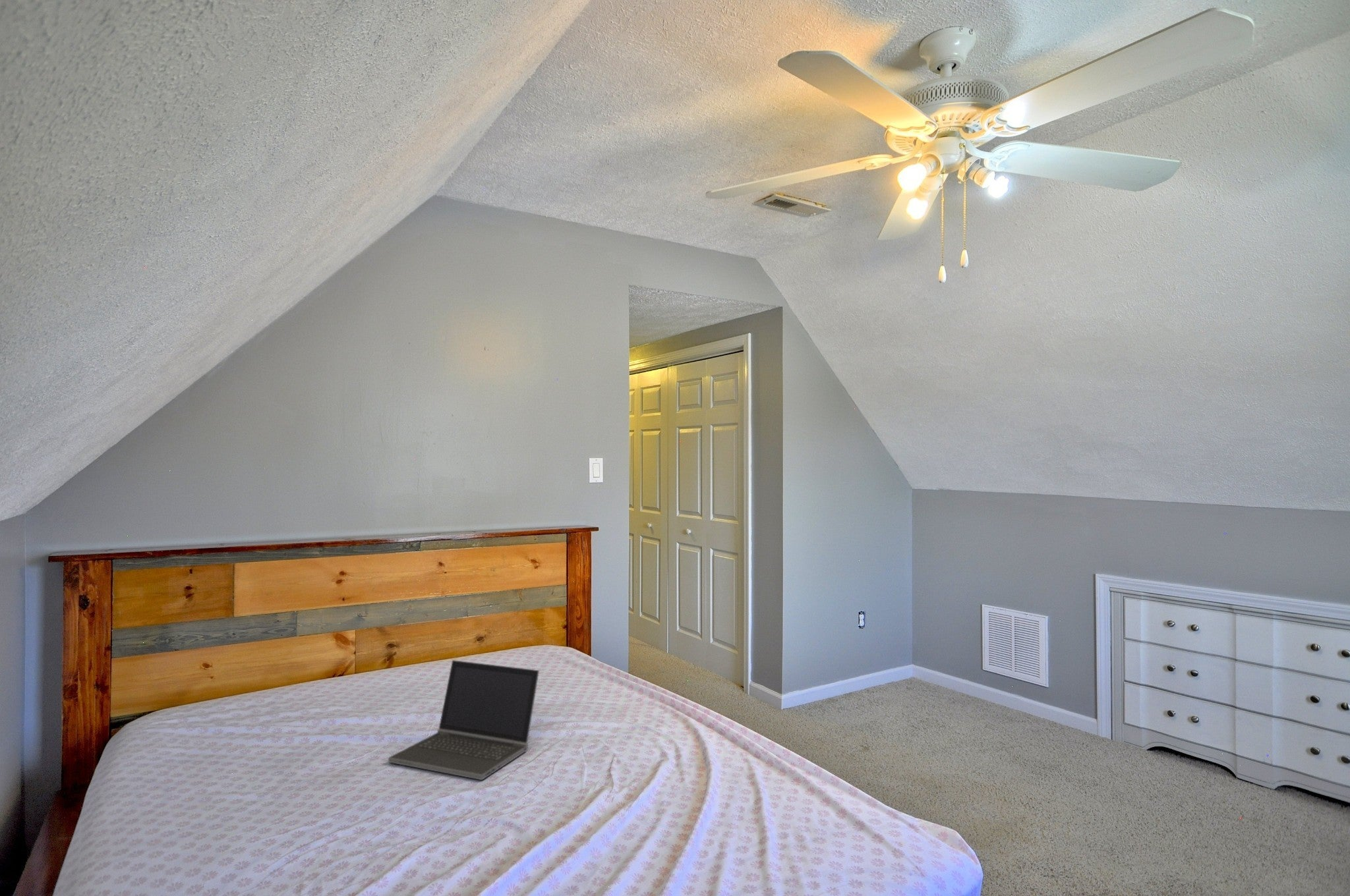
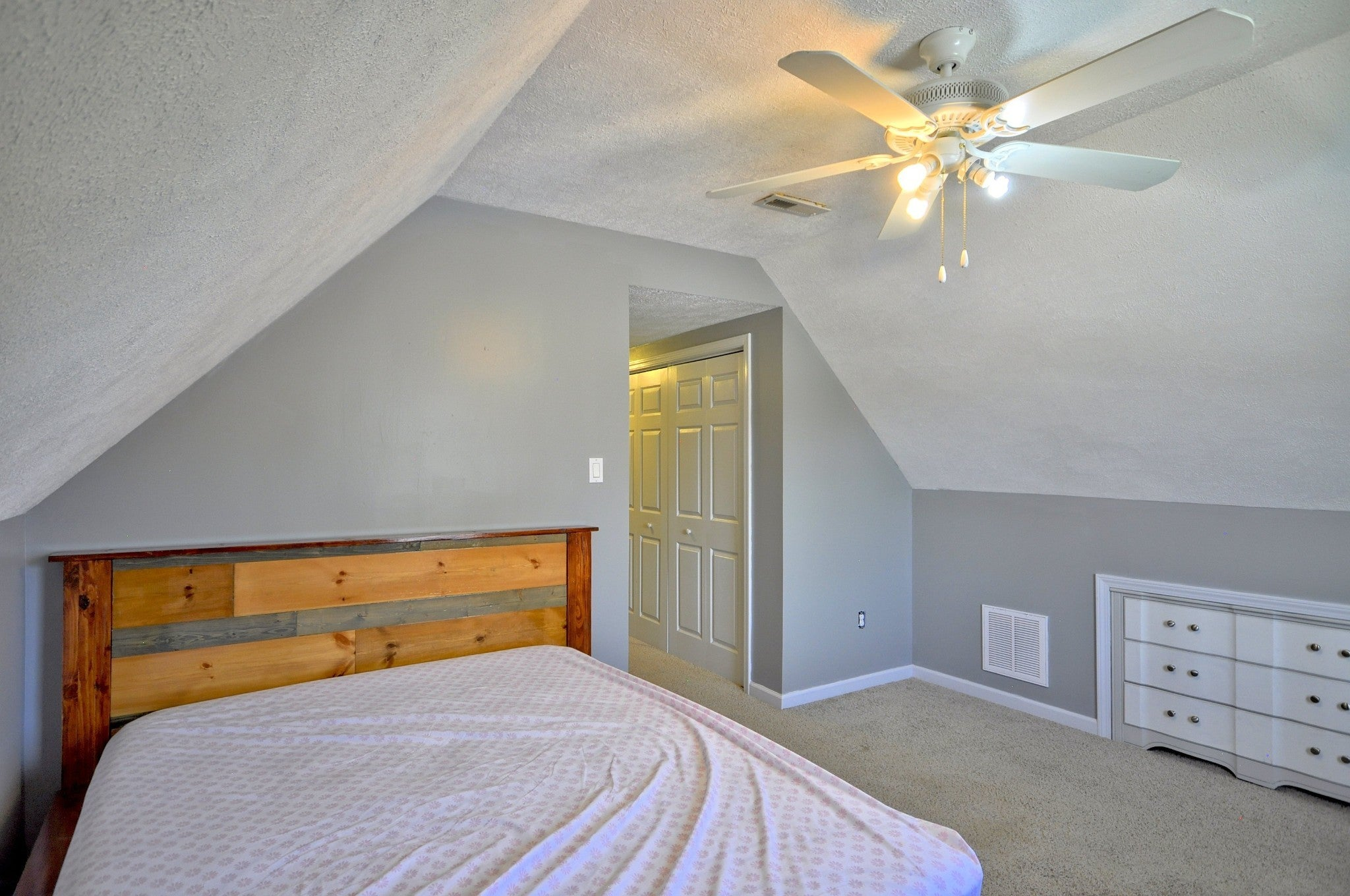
- laptop computer (466, 714)
